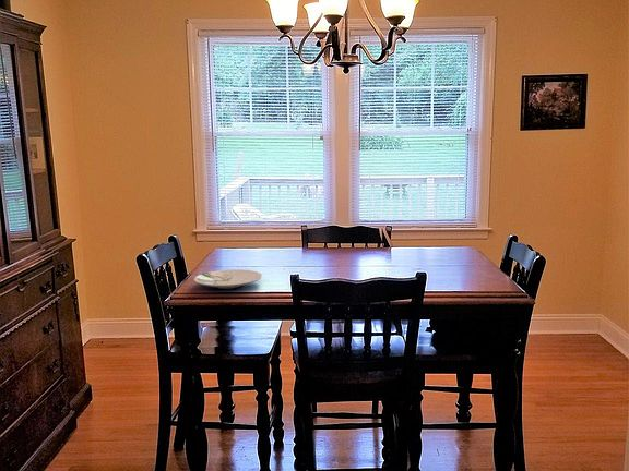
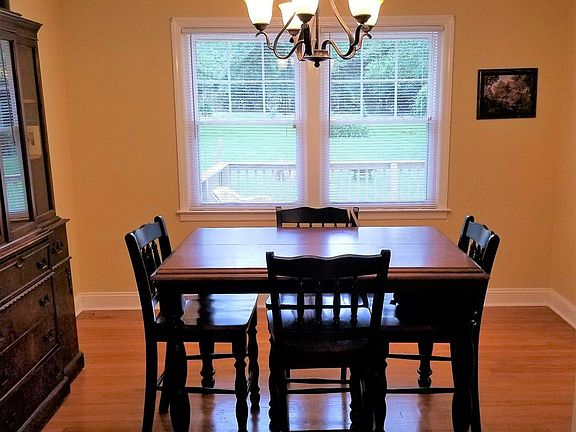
- plate (228, 281)
